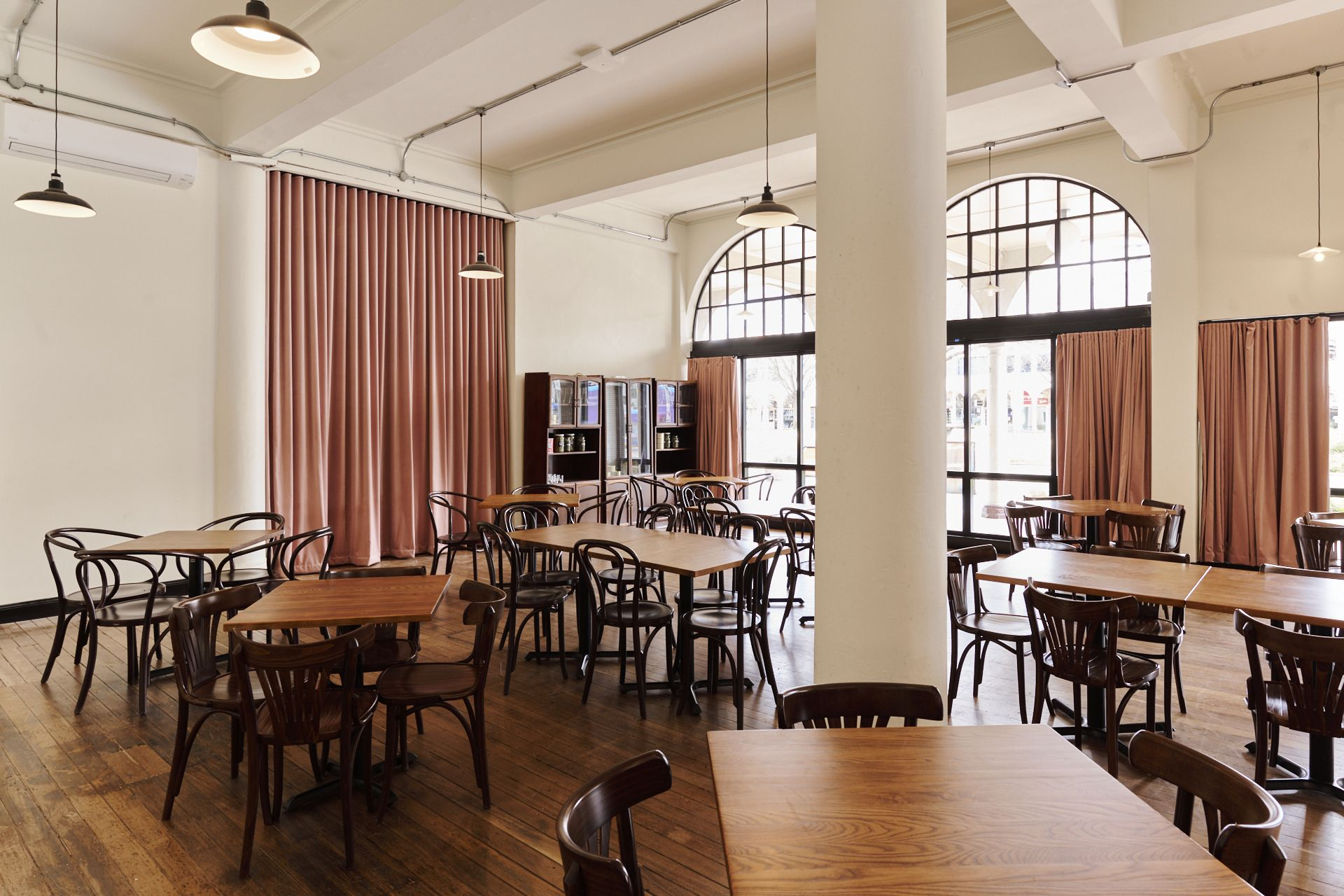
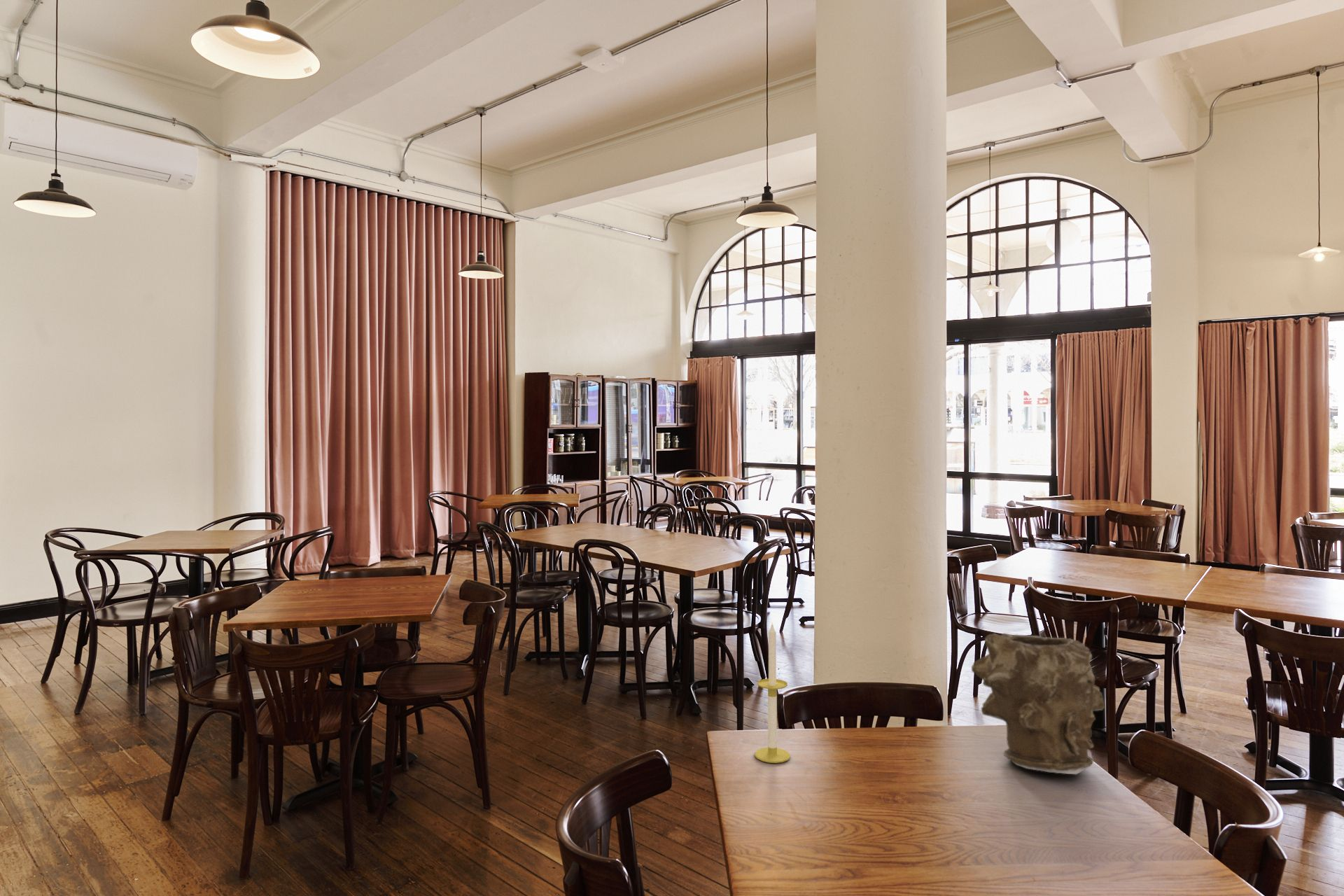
+ vase (1038, 700)
+ candle (772, 689)
